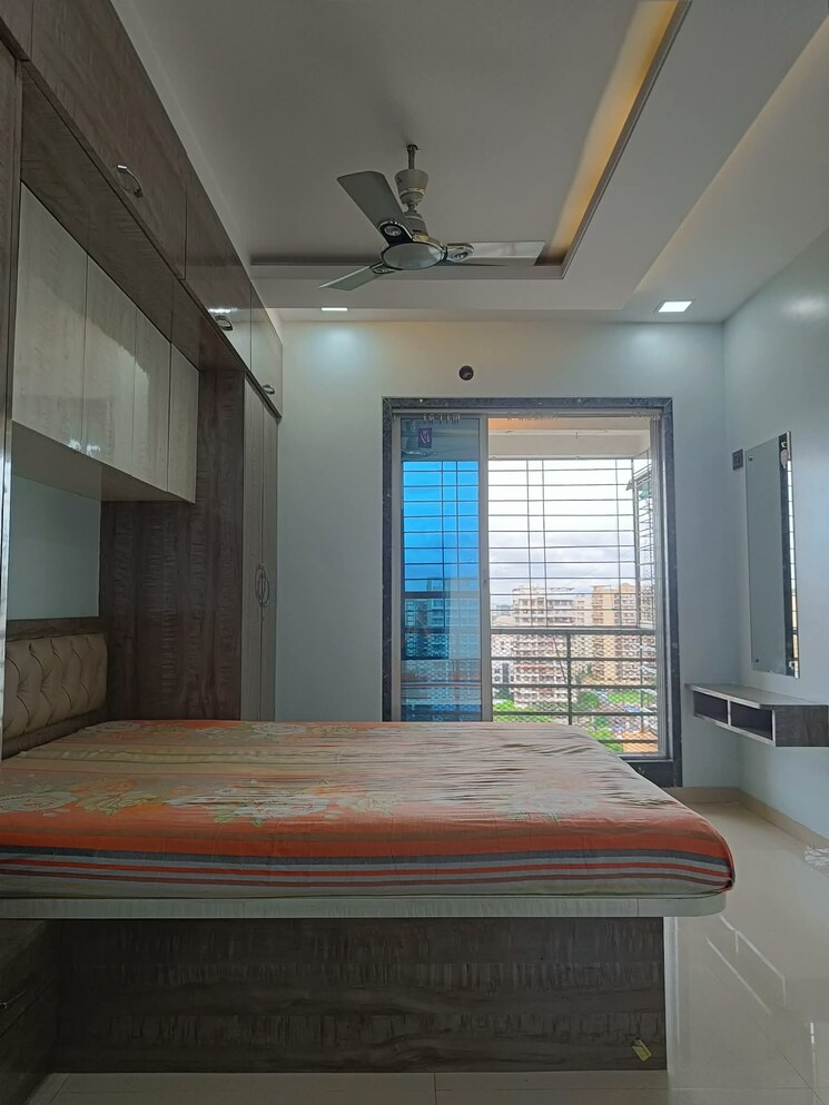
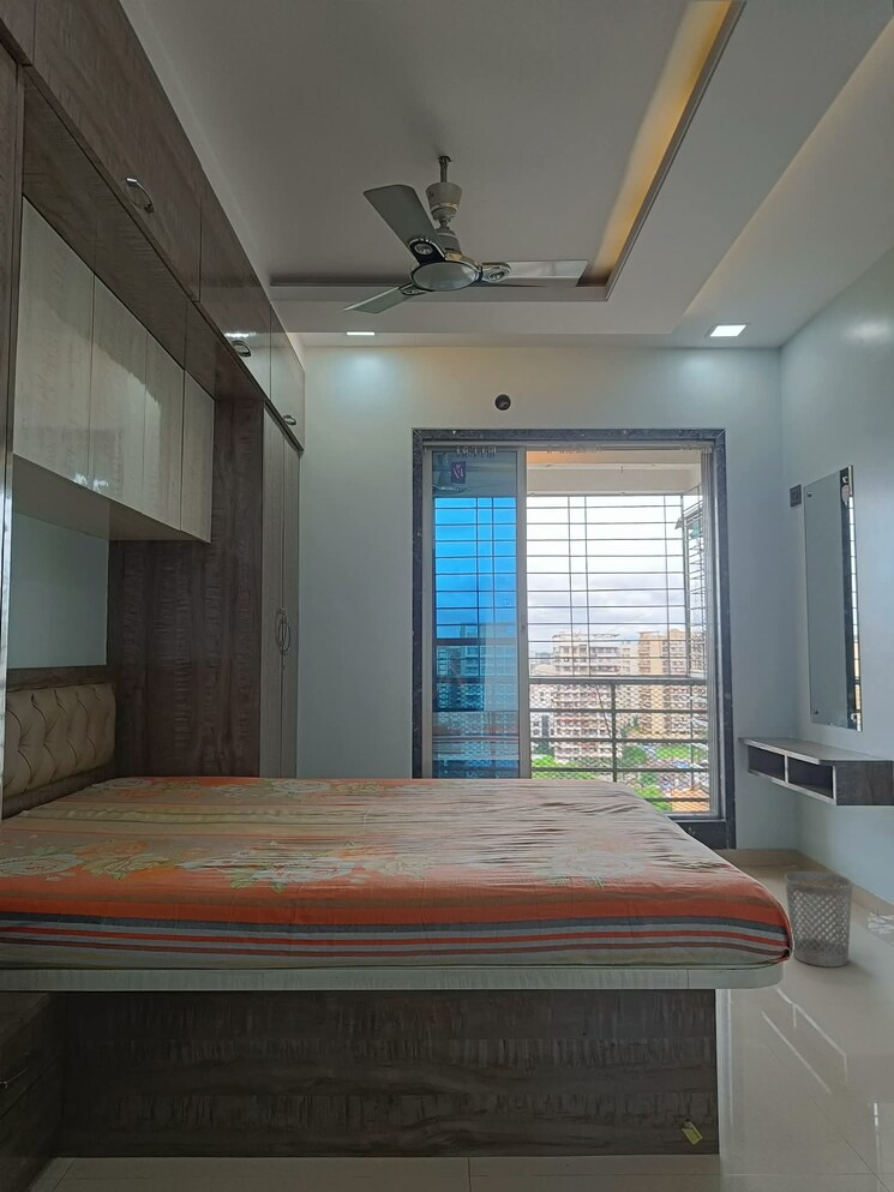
+ wastebasket (818, 918)
